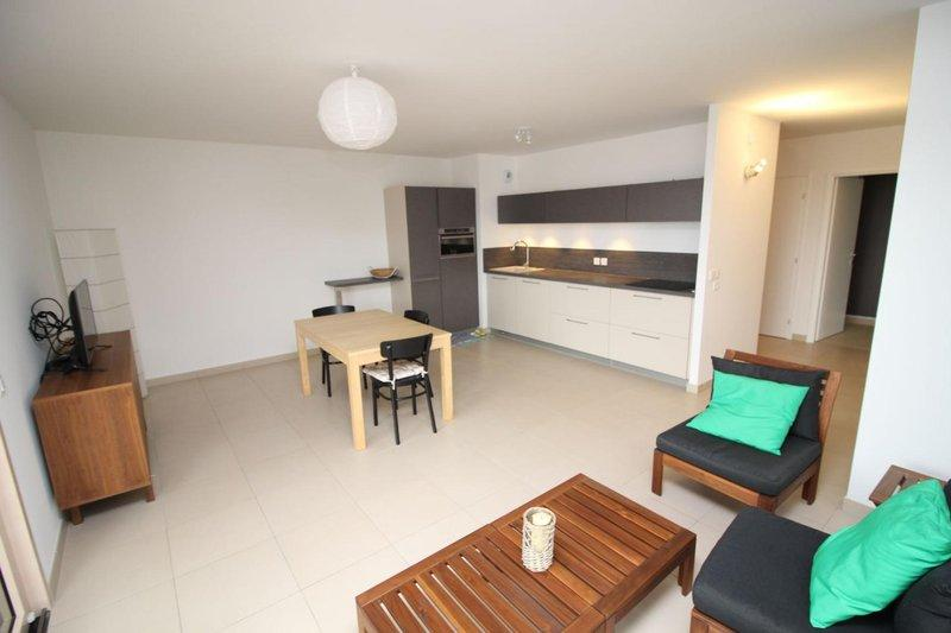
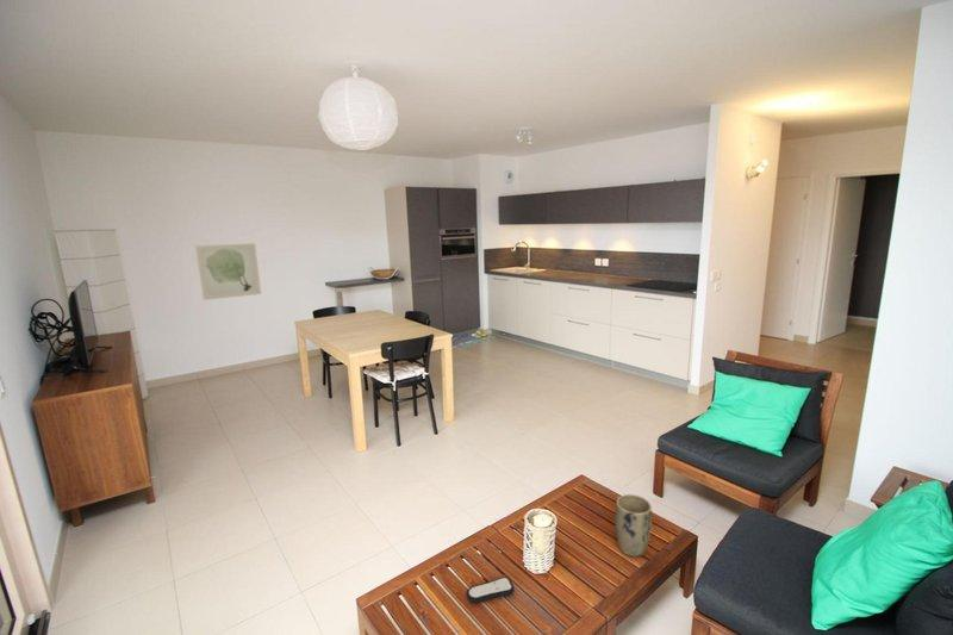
+ plant pot (633, 525)
+ remote control (490, 590)
+ wall art (229, 270)
